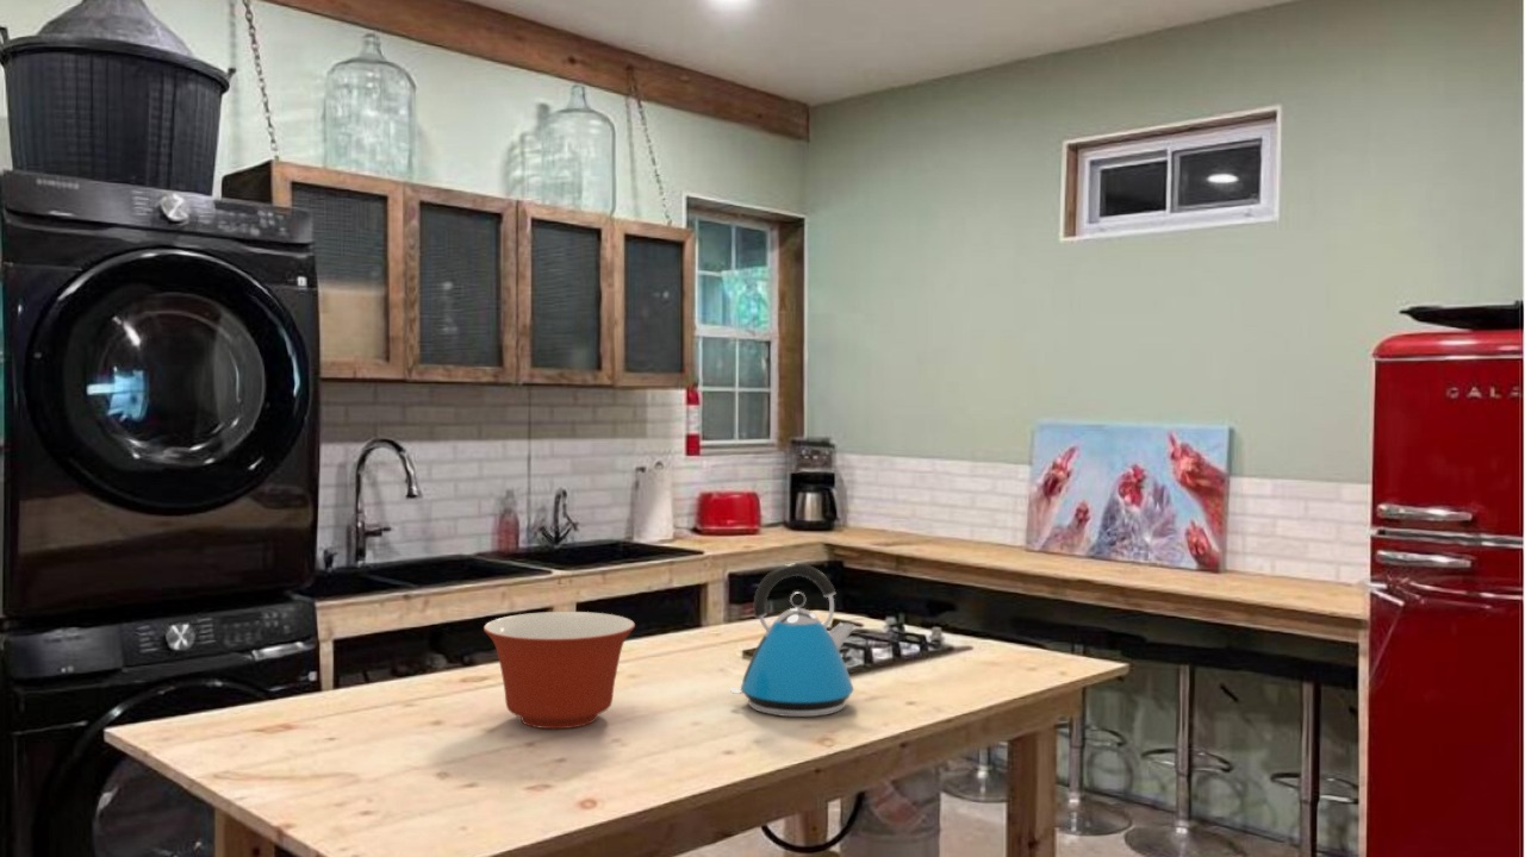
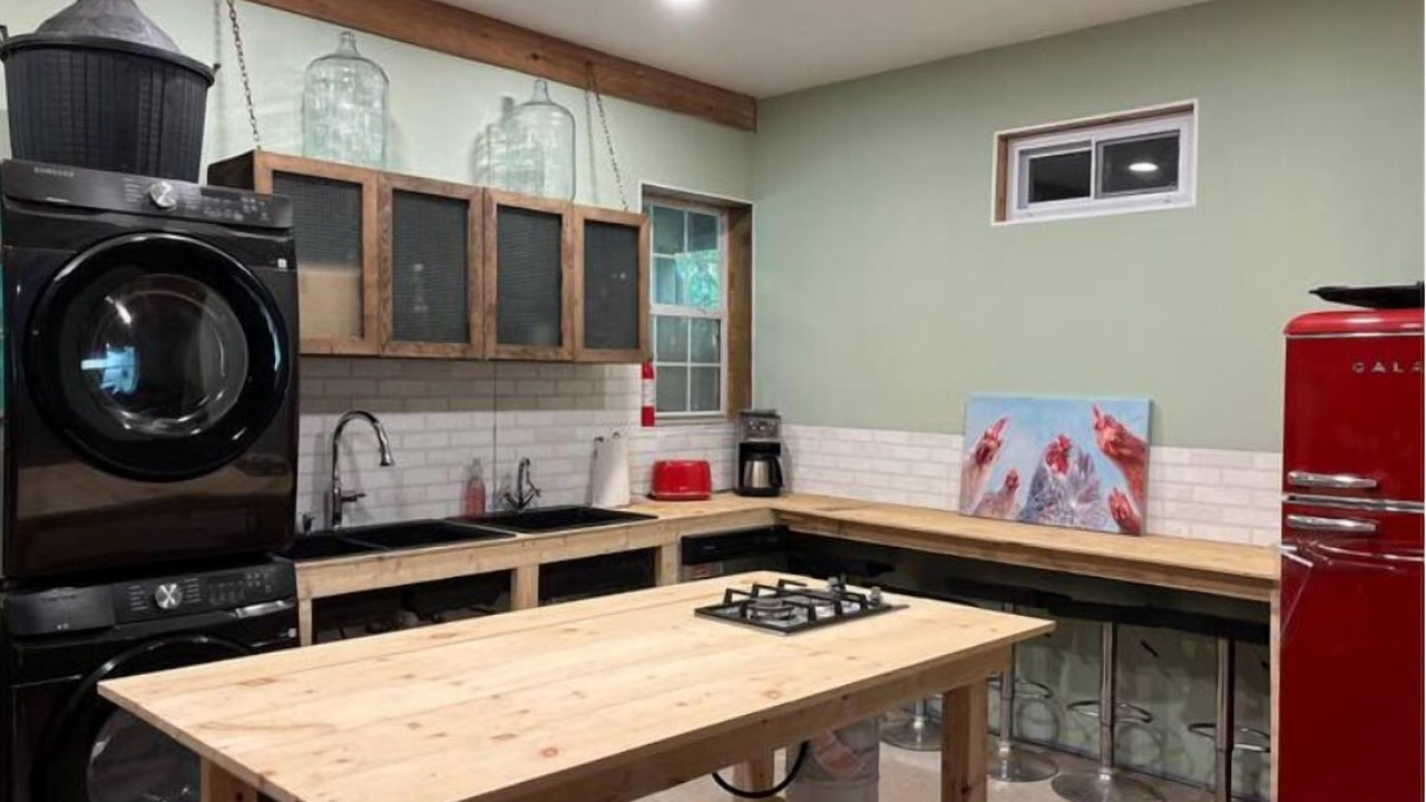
- kettle (793, 633)
- mixing bowl (559, 671)
